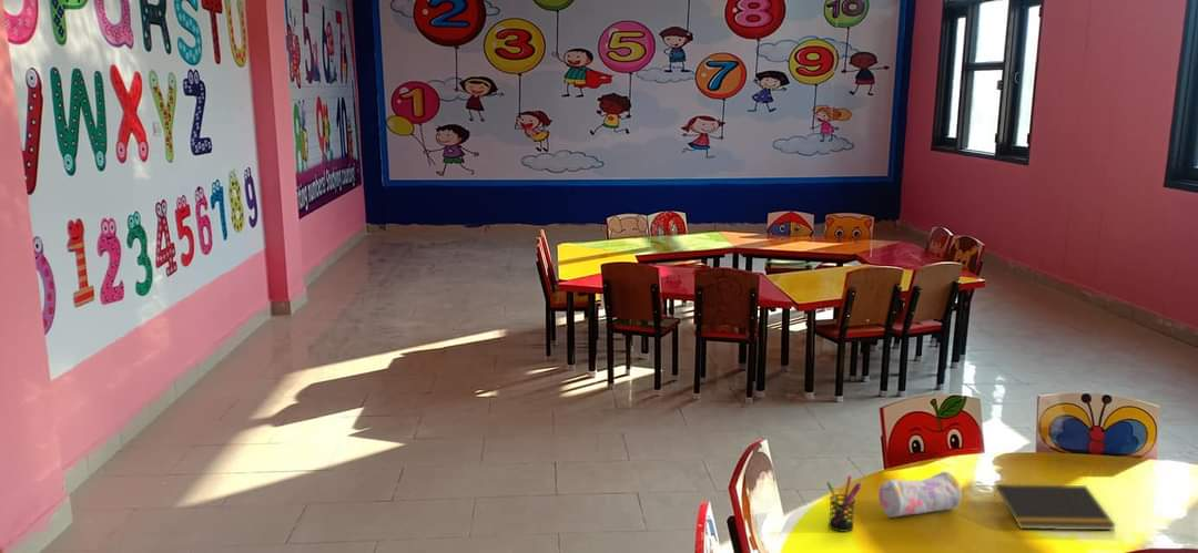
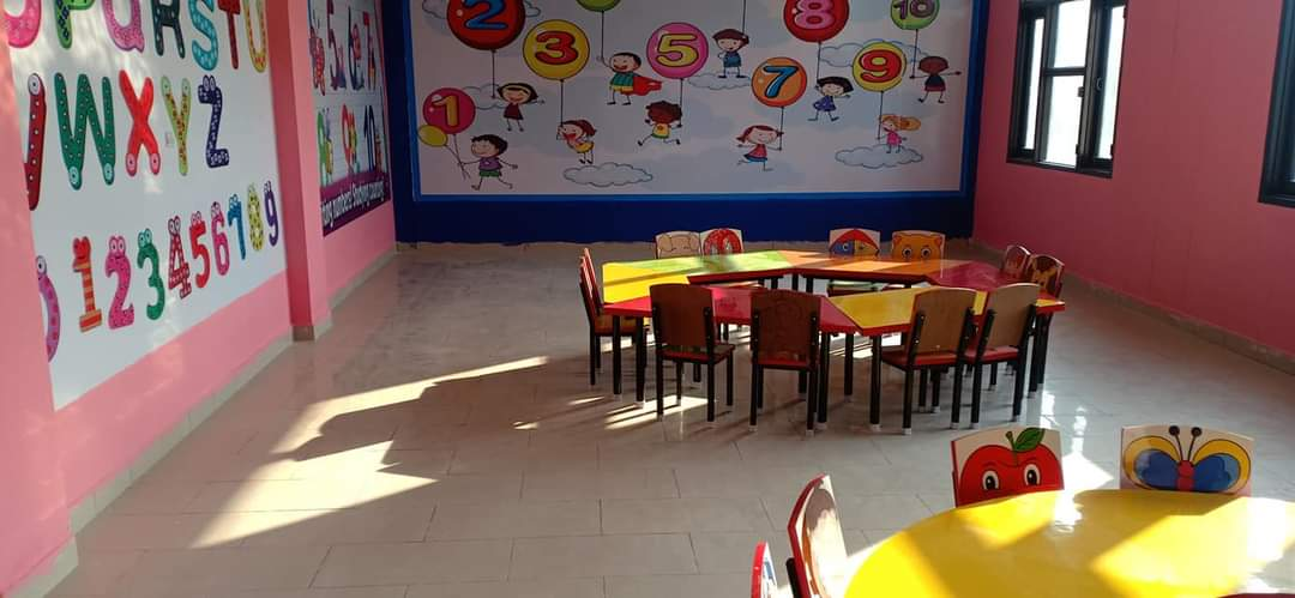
- notepad (1054, 506)
- pen holder (840, 500)
- pencil case (920, 494)
